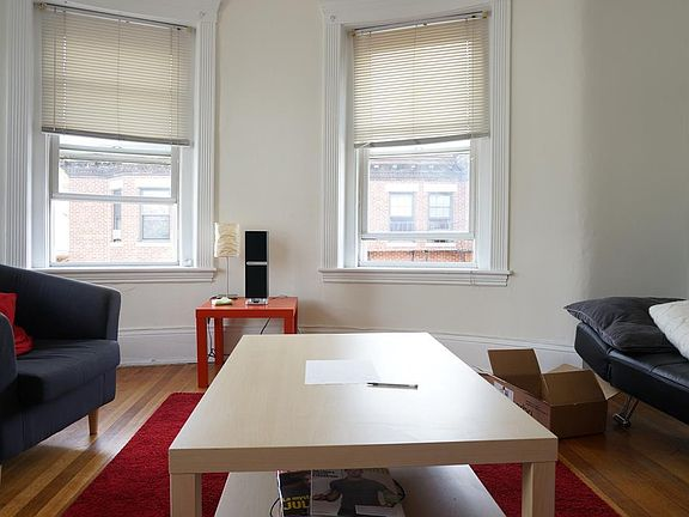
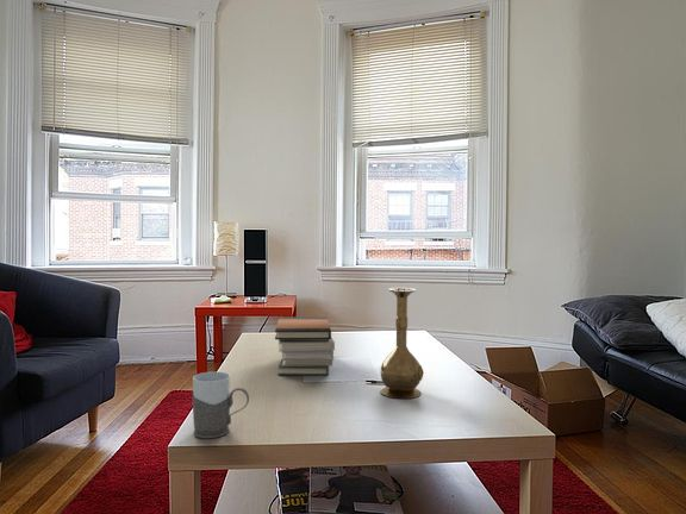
+ vase (401, 340)
+ mug (220, 403)
+ book stack (304, 344)
